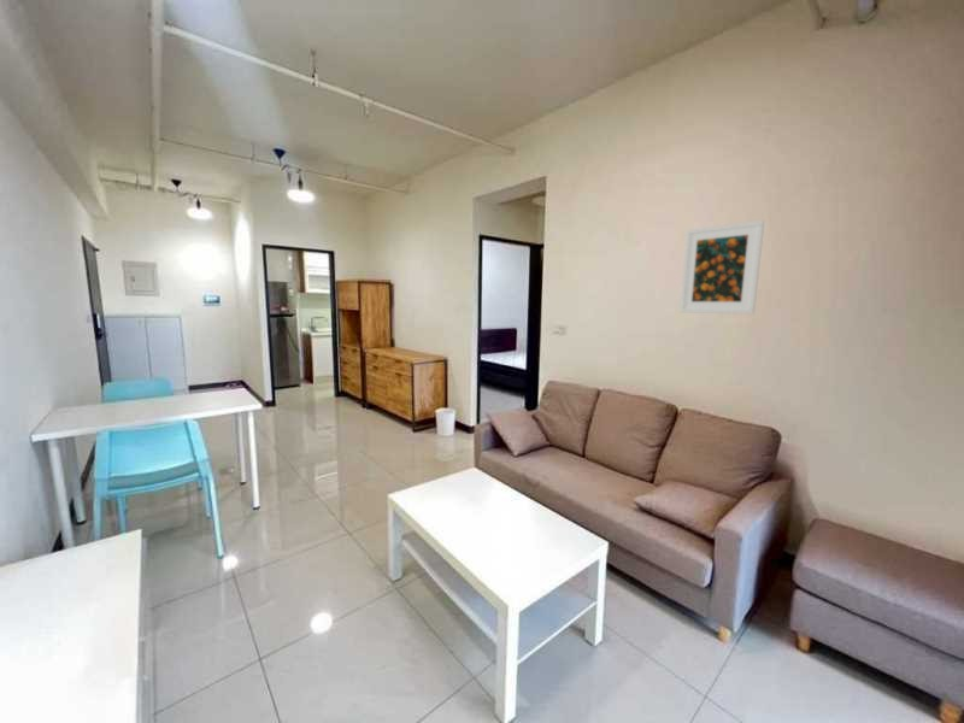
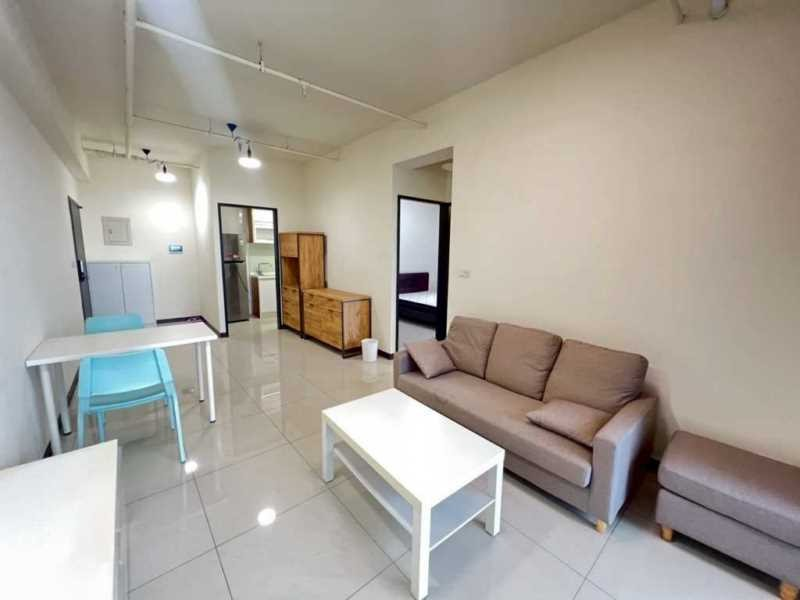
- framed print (718, 270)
